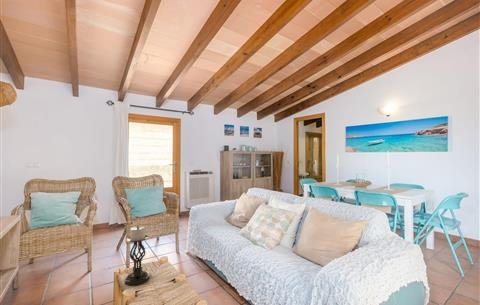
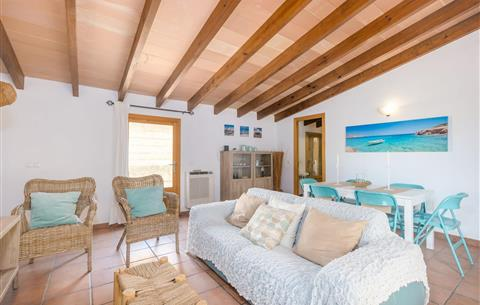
- candle holder (138, 252)
